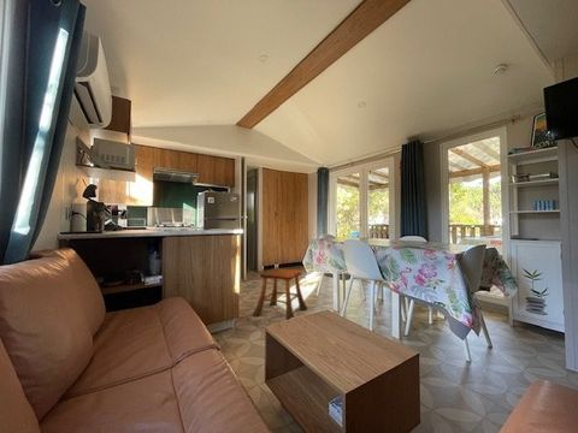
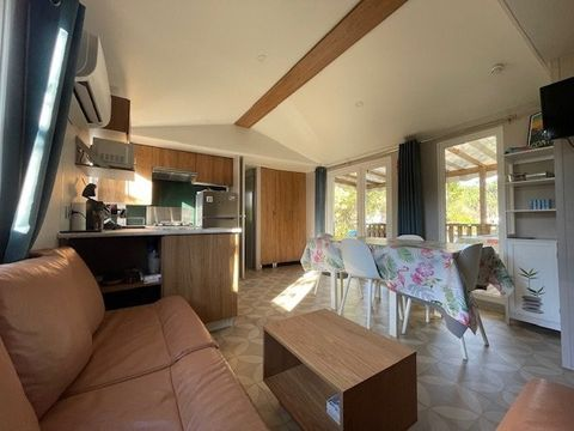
- stool (281, 292)
